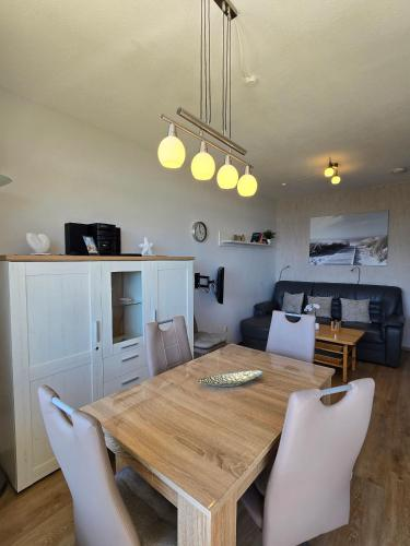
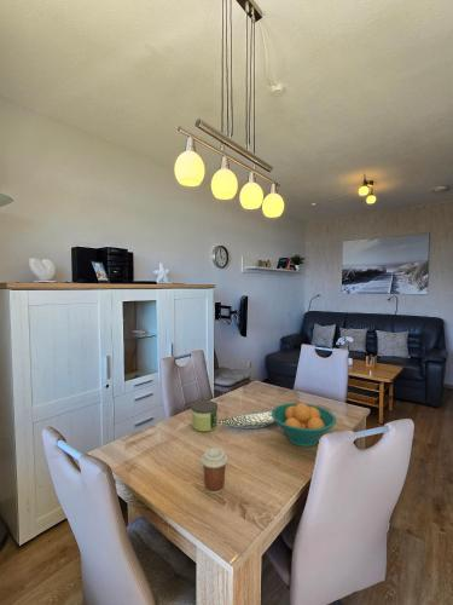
+ fruit bowl (302, 421)
+ coffee cup (214, 469)
+ candle (204, 415)
